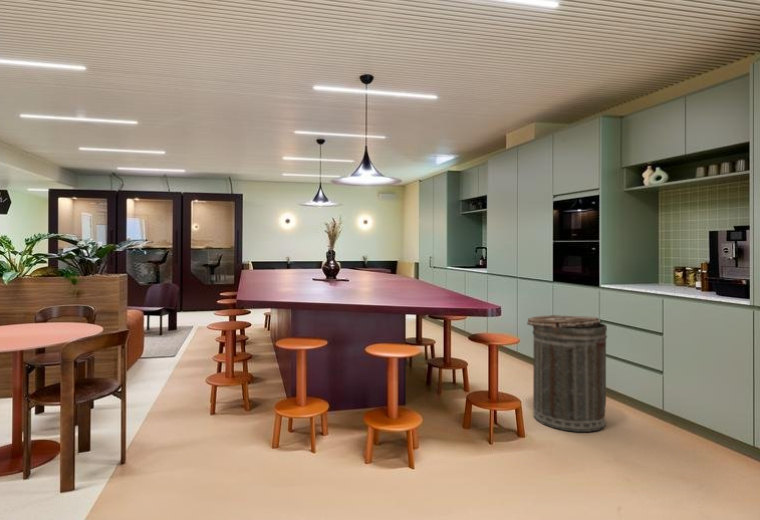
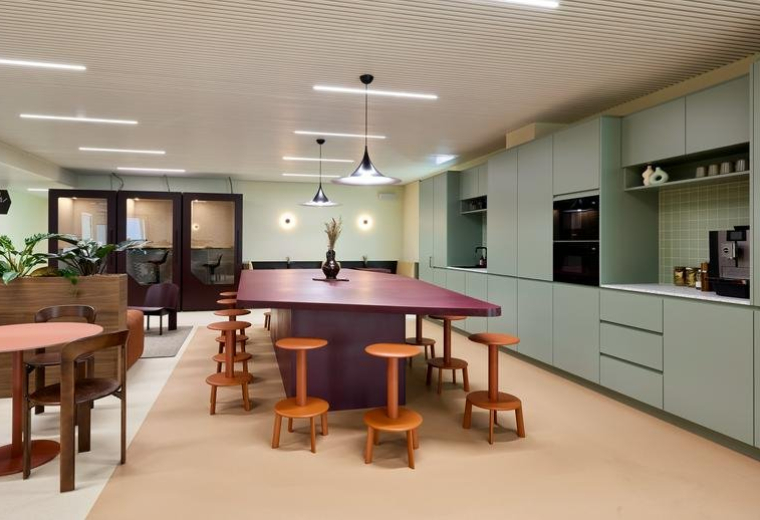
- trash can lid (565, 367)
